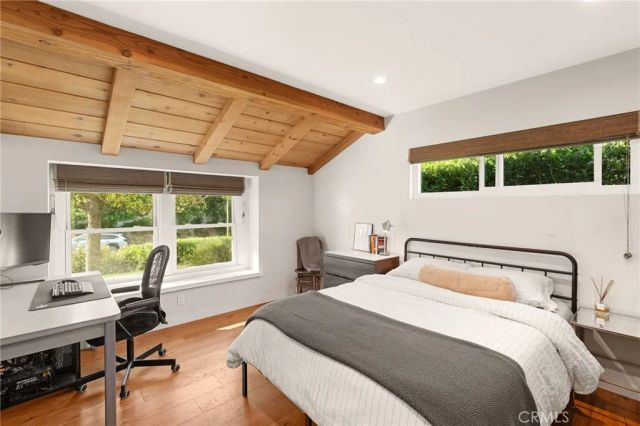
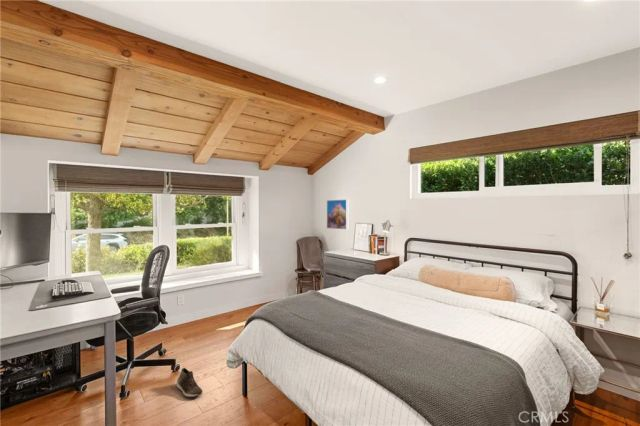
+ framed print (337, 214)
+ shoe (188, 381)
